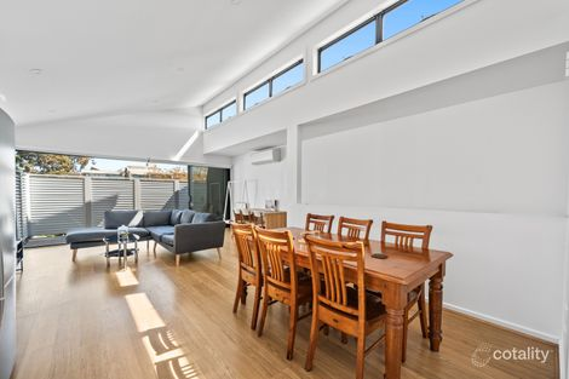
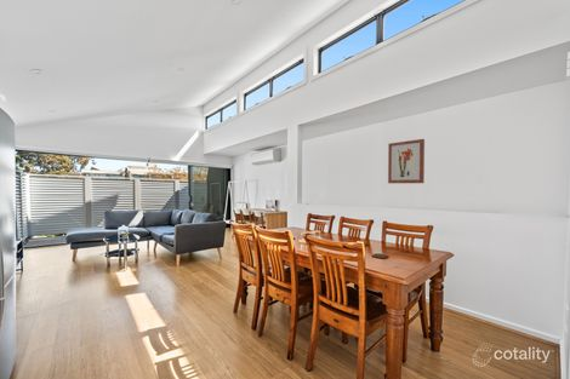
+ wall art (405, 162)
